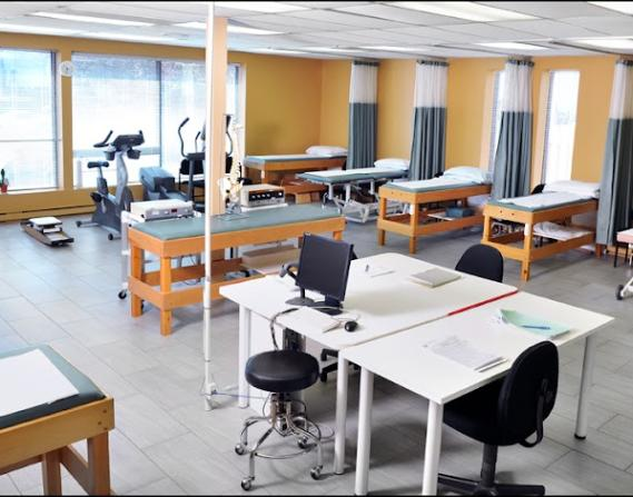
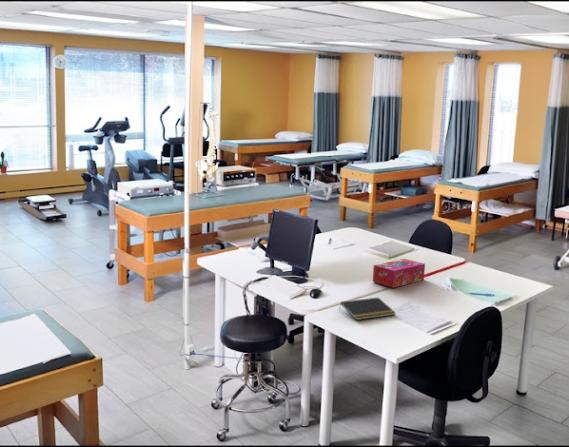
+ notepad (367, 308)
+ tissue box (399, 272)
